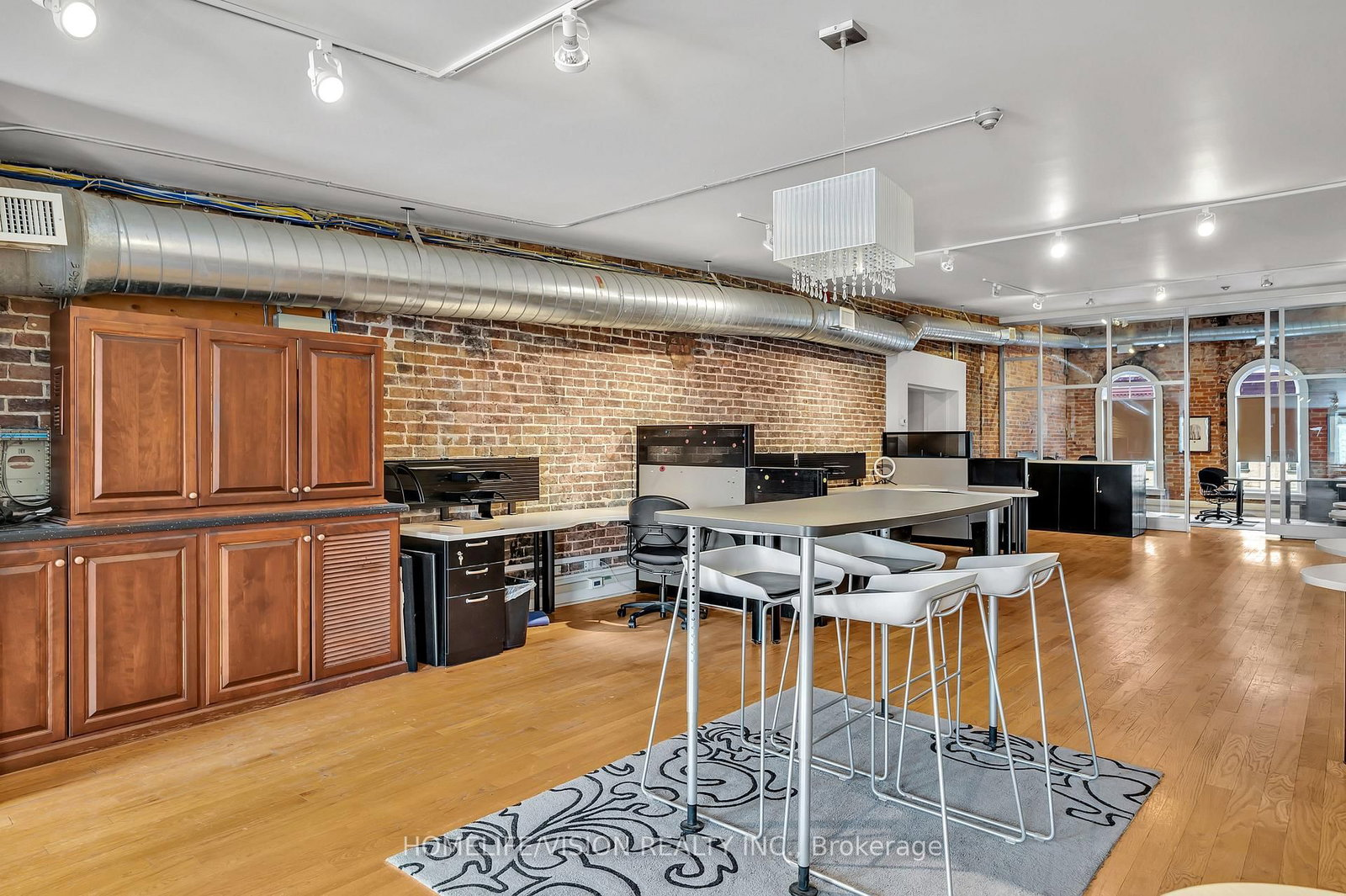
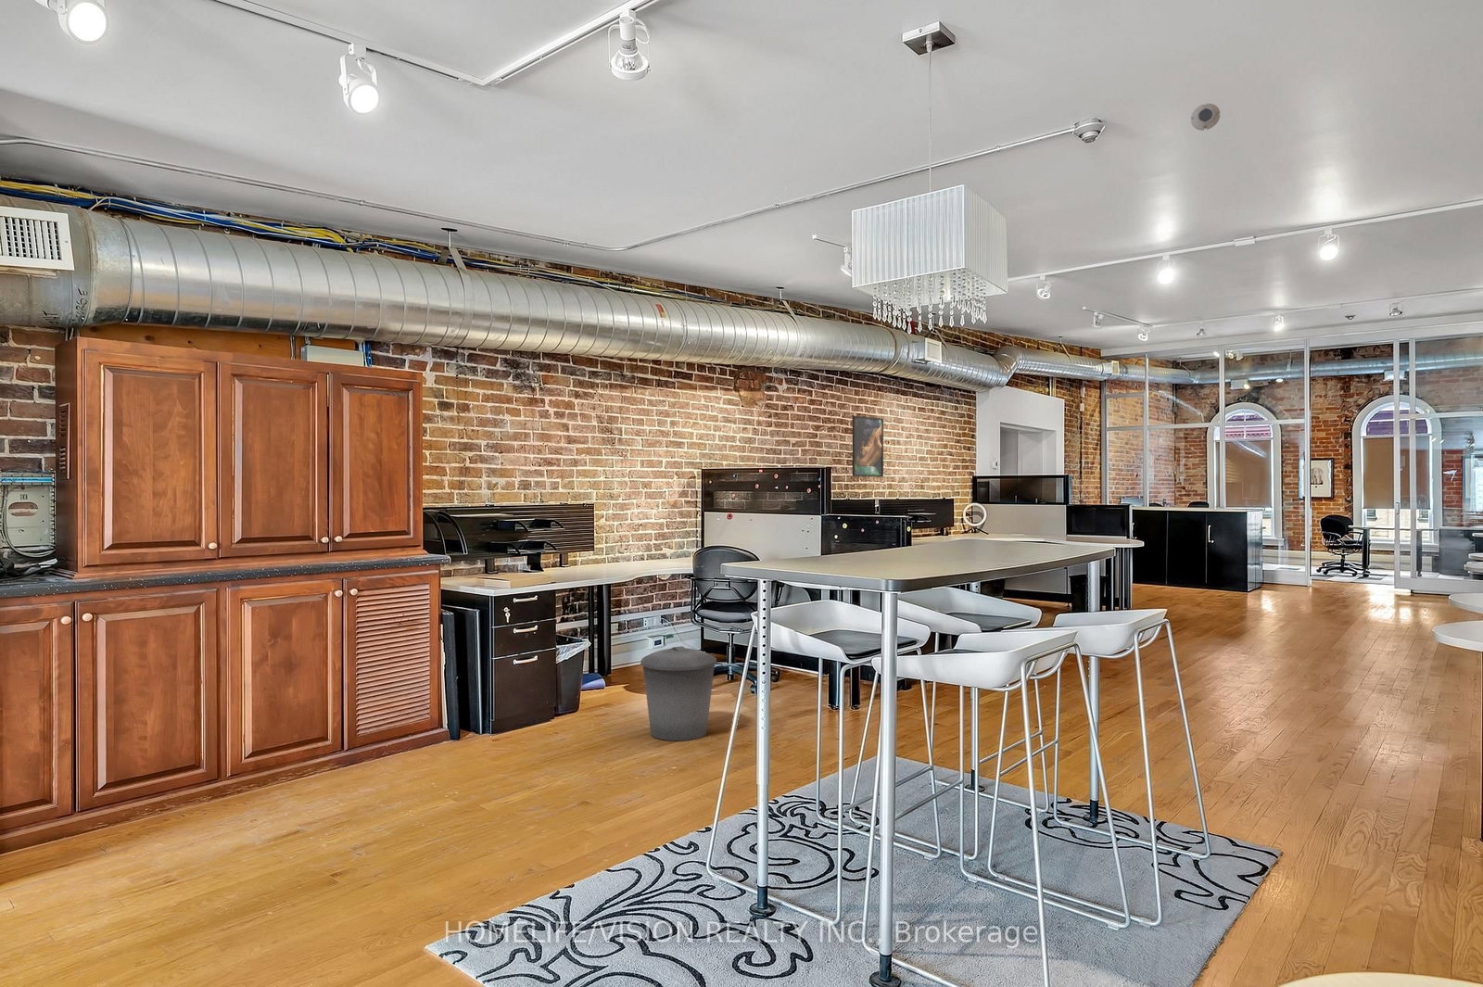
+ trash can (679, 690)
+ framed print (867, 447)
+ smoke detector (1205, 116)
